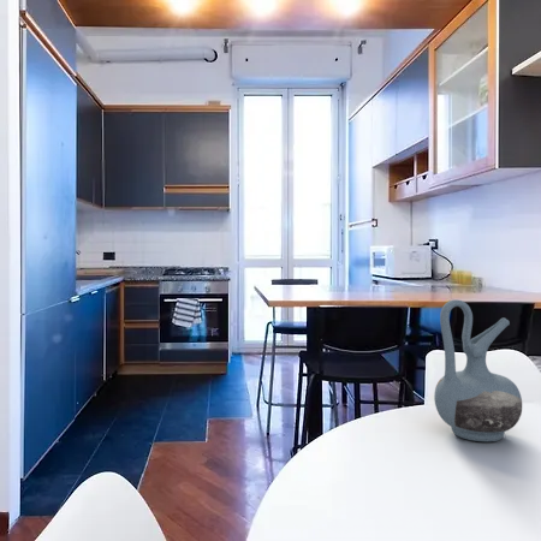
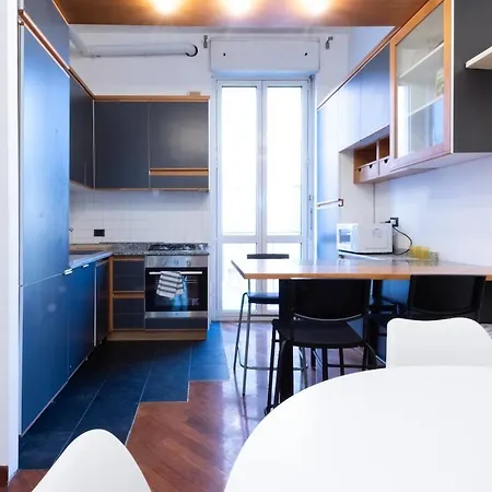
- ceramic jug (476, 367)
